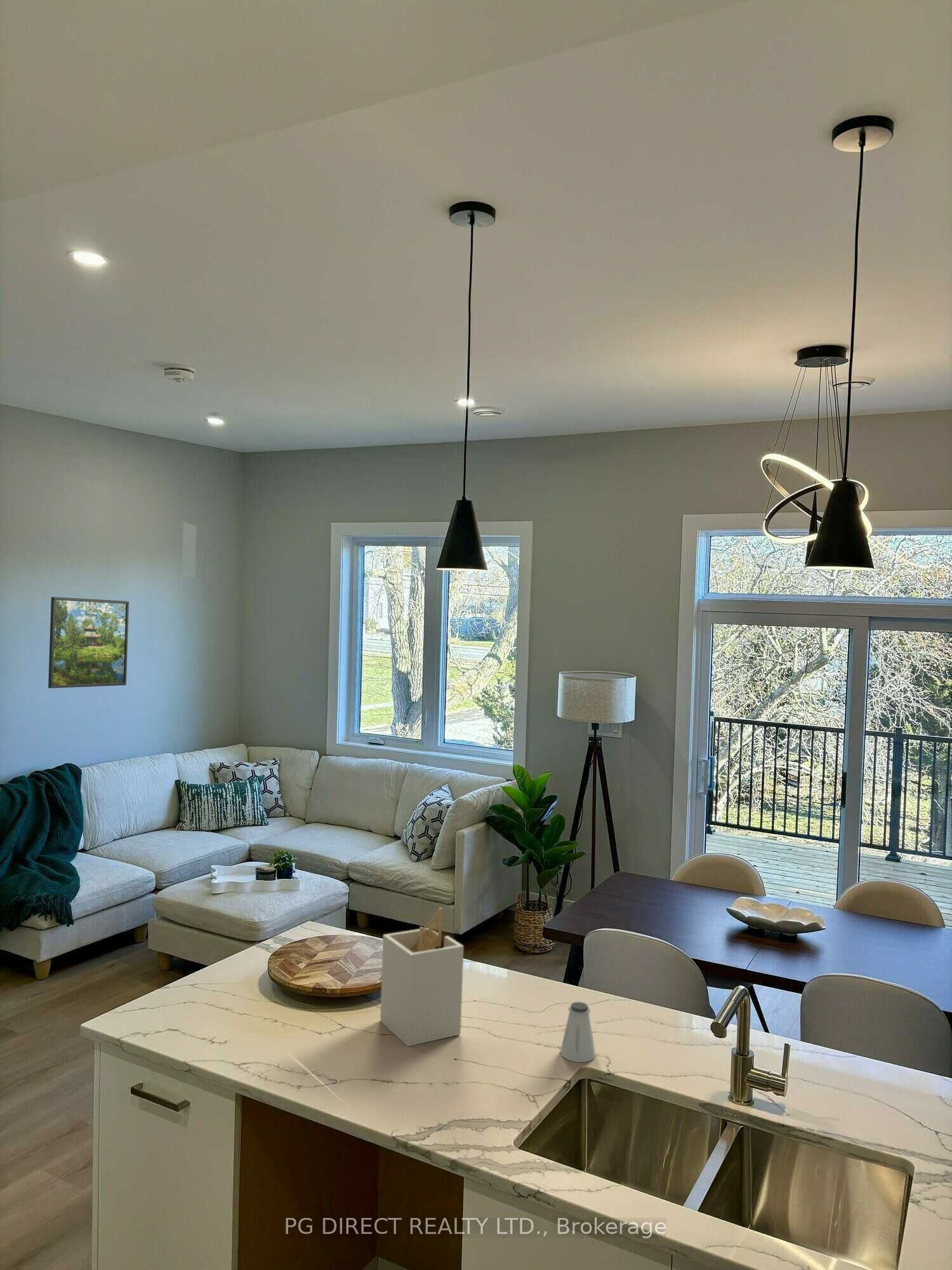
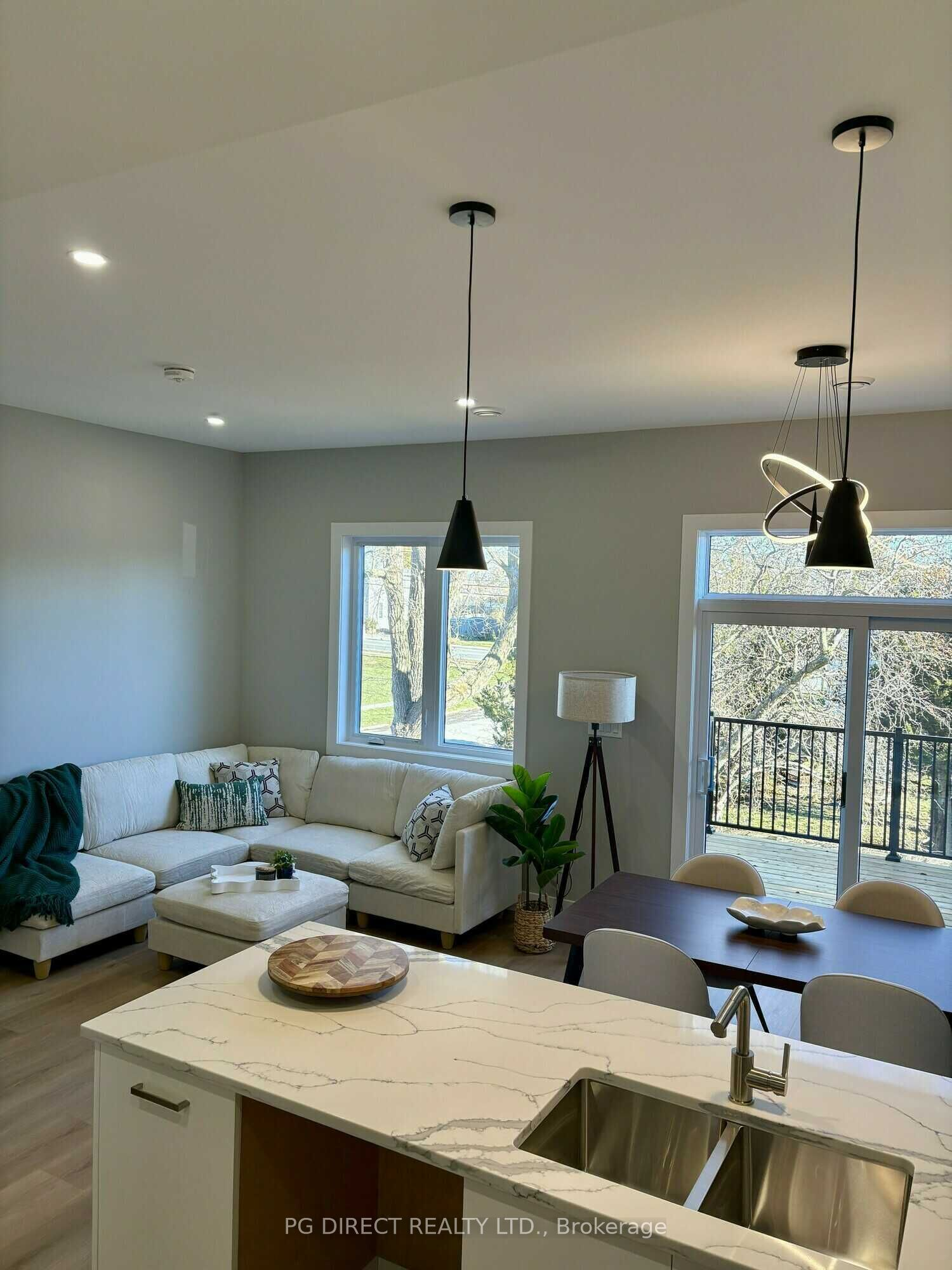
- saltshaker (578, 1029)
- utensil holder (421, 970)
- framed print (90, 643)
